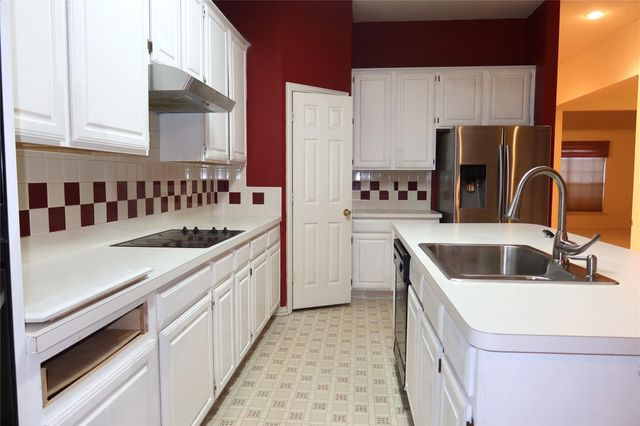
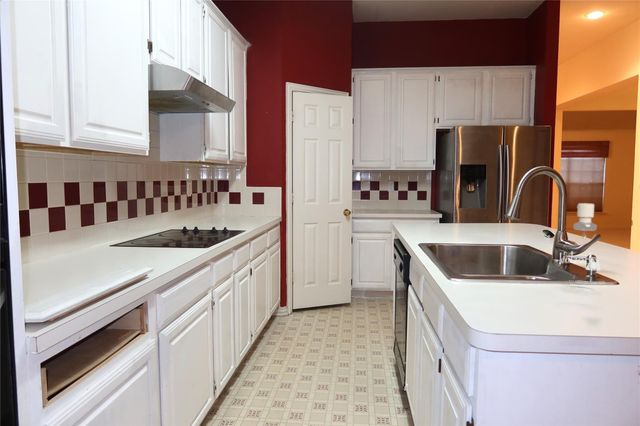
+ soap dispenser (590, 252)
